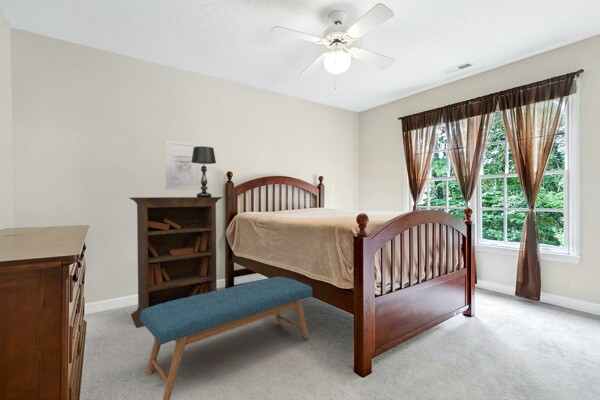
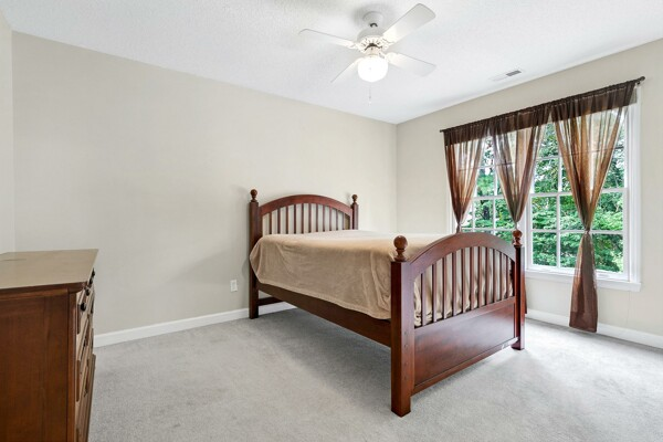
- table lamp (203, 172)
- bench (236, 323)
- wall art (183, 165)
- bookcase (177, 254)
